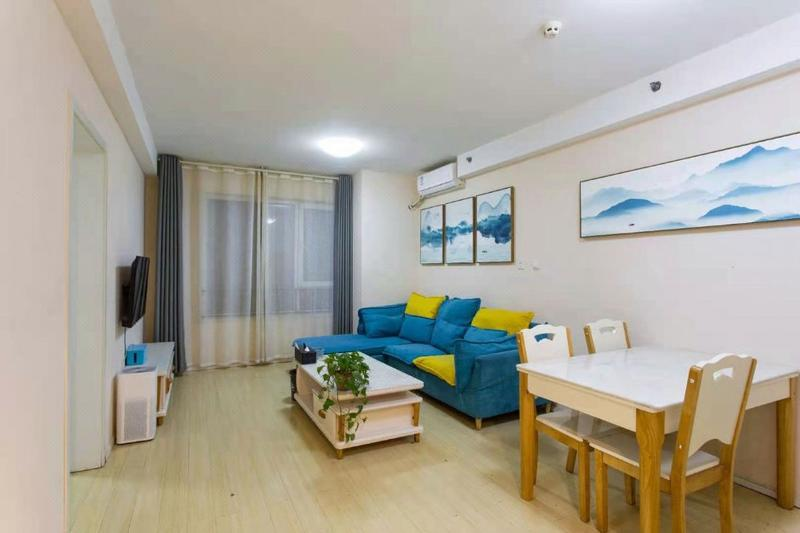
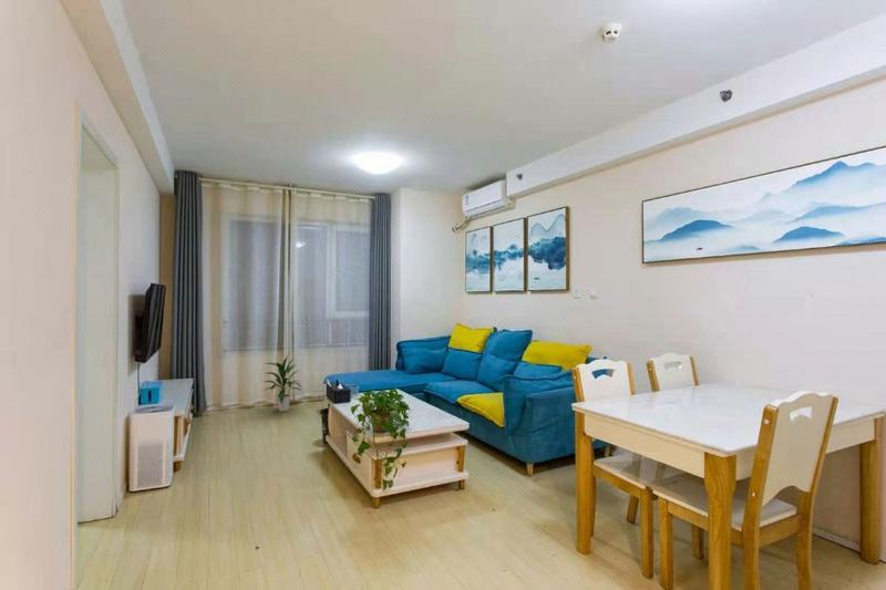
+ indoor plant (281, 383)
